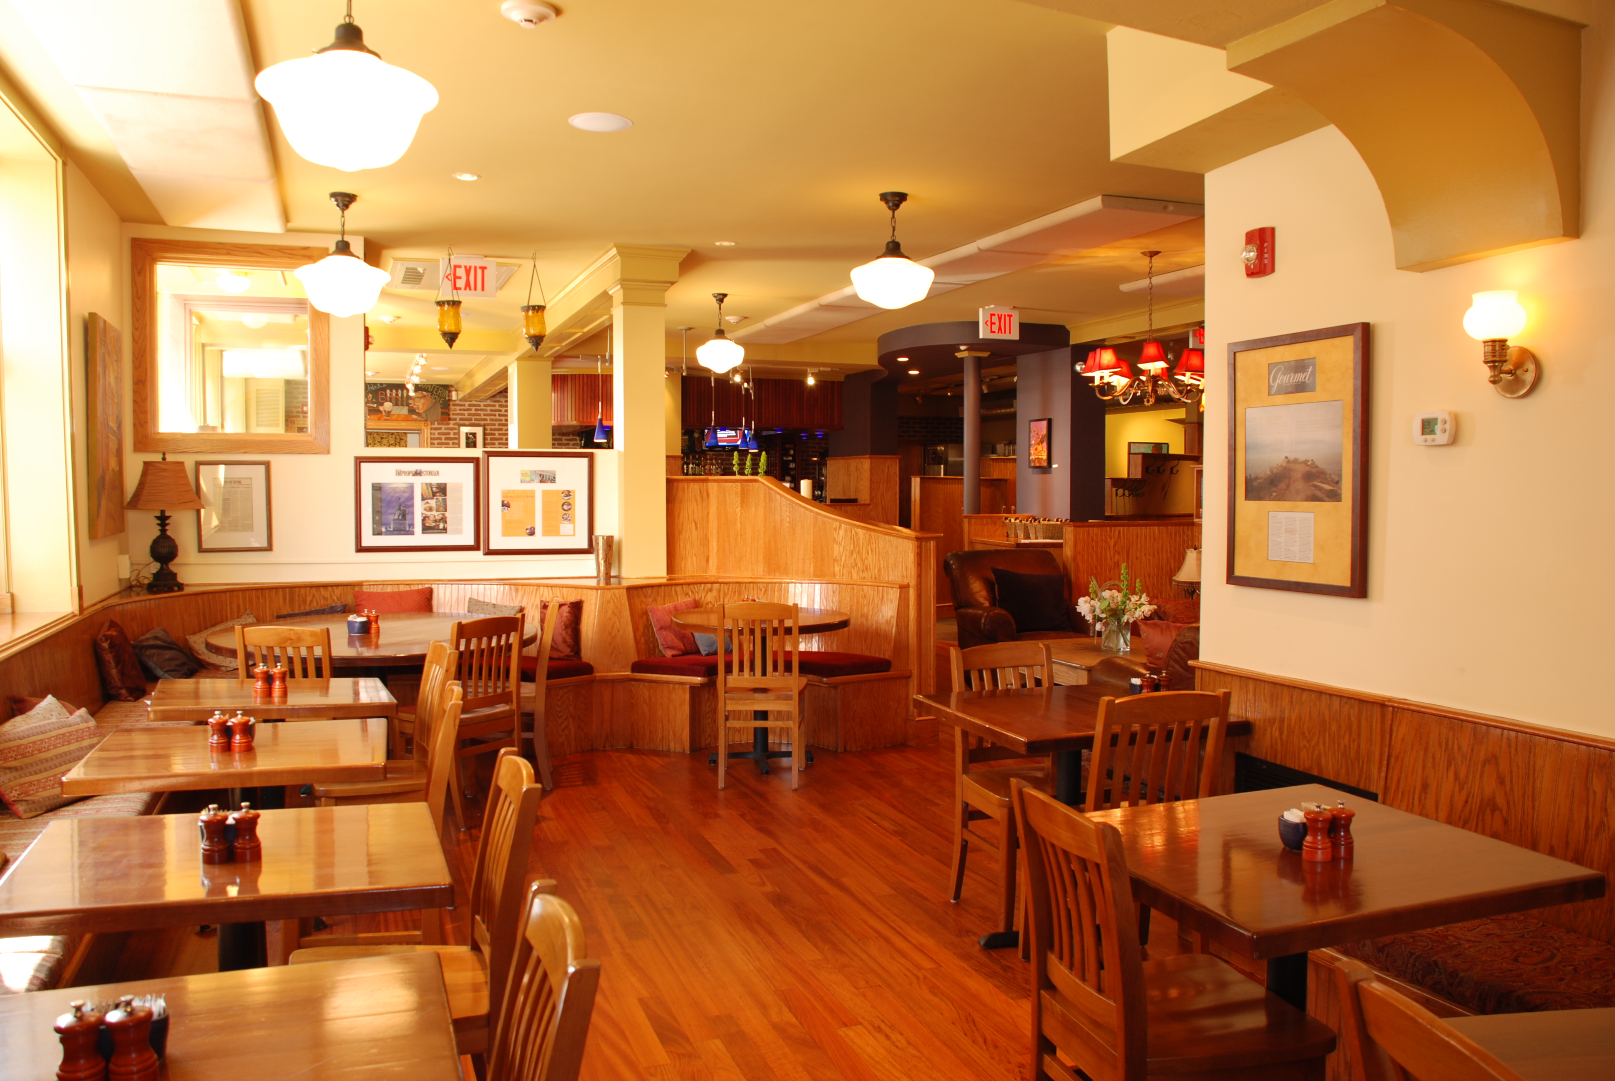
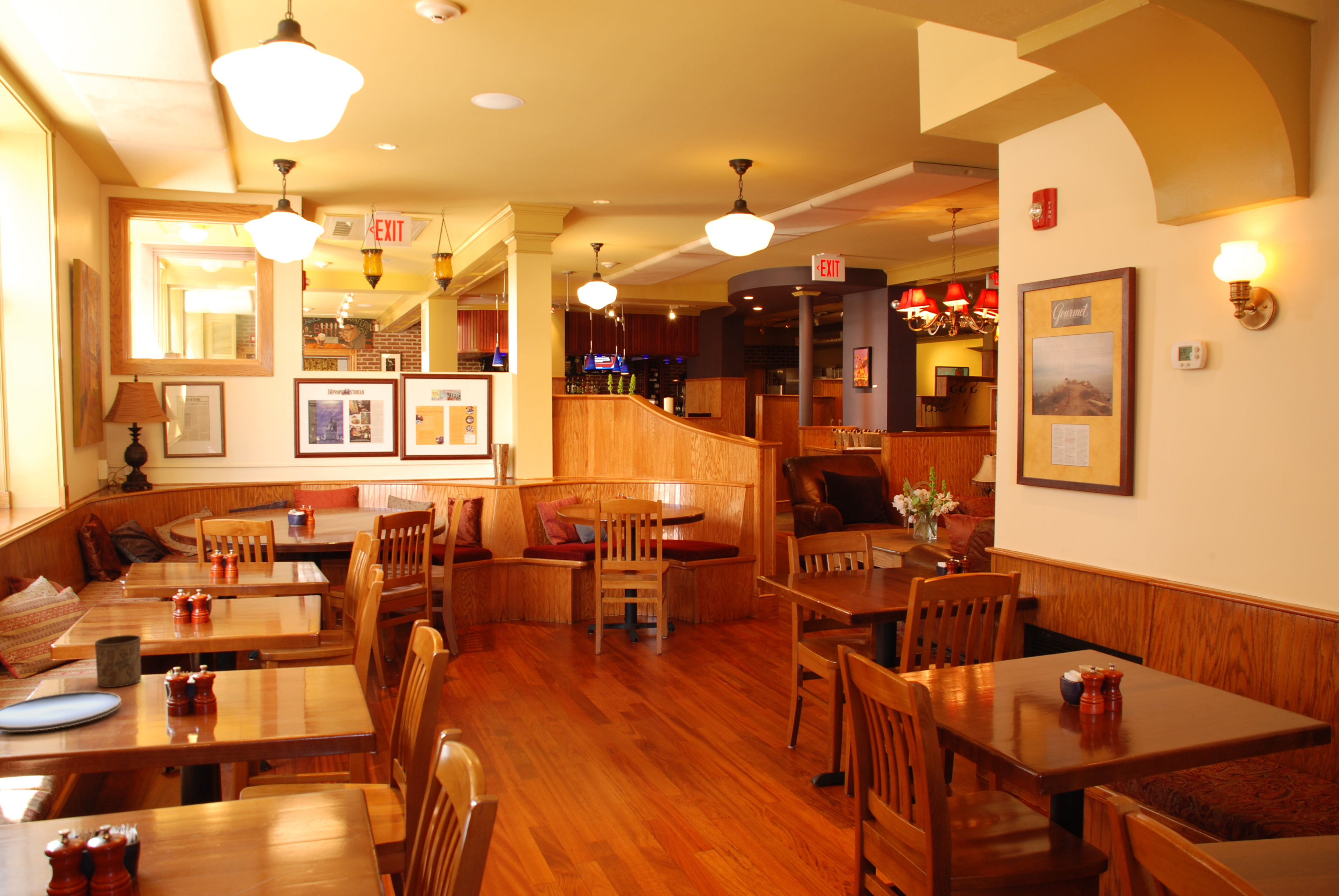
+ cup (118, 661)
+ plate (56, 712)
